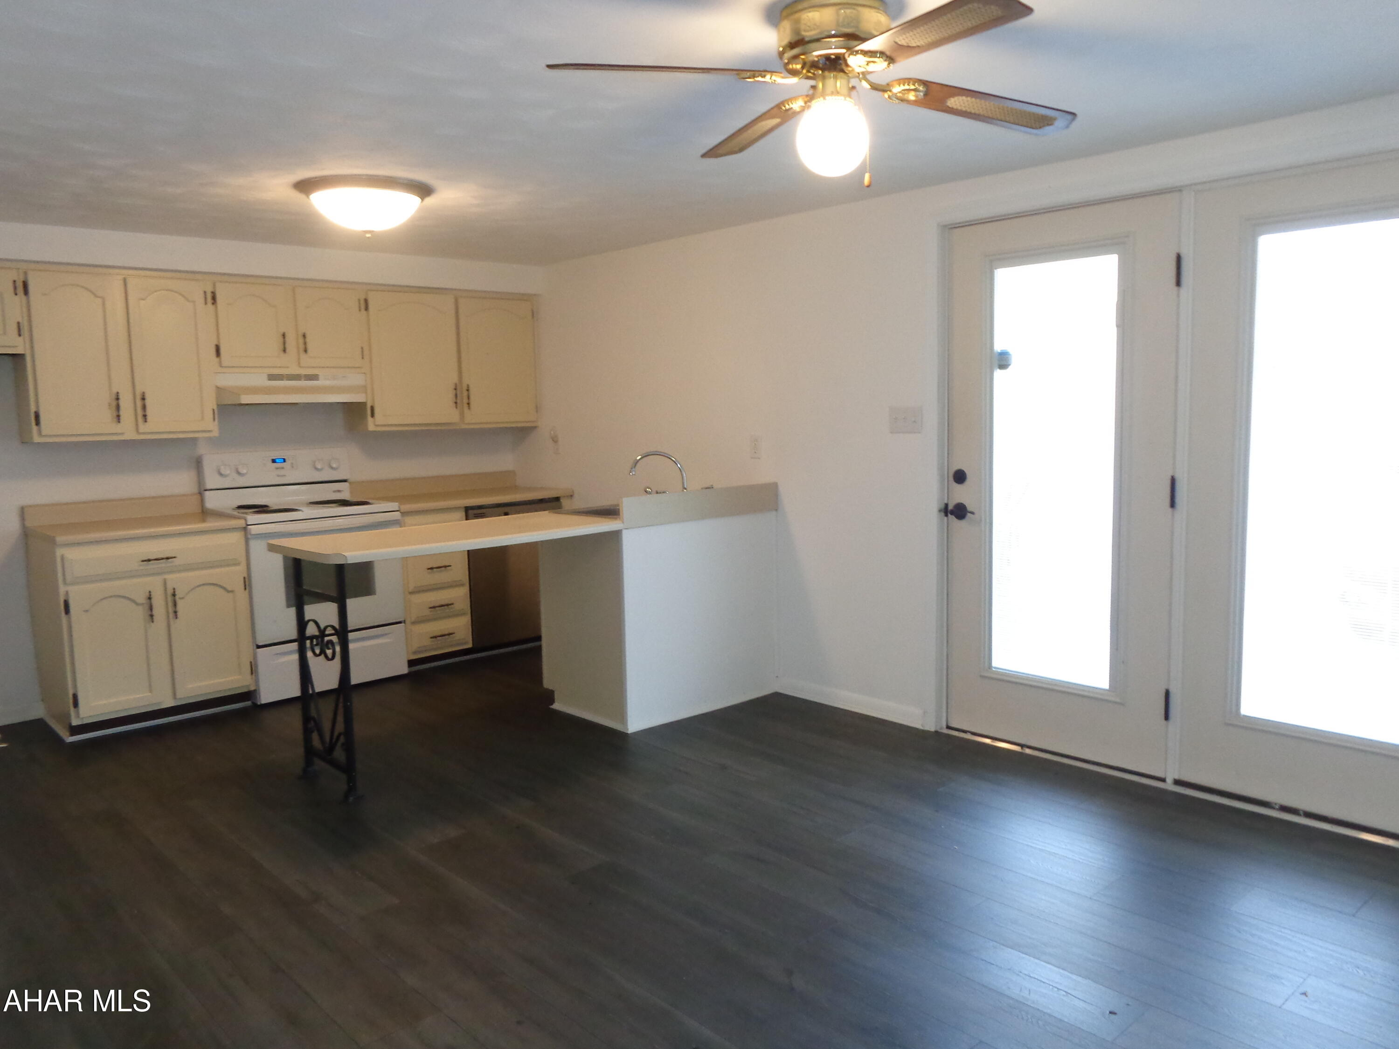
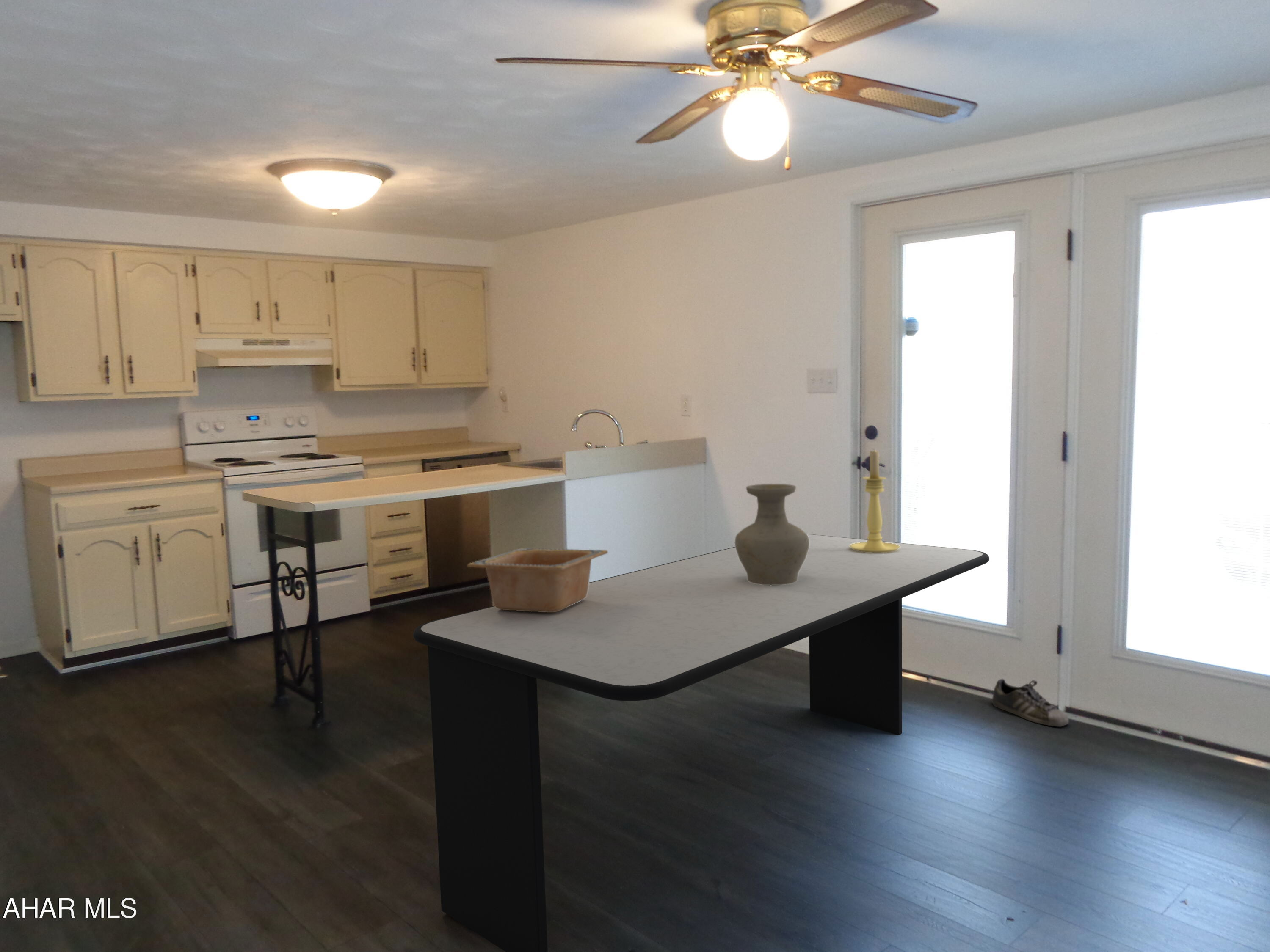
+ shoe (1029, 698)
+ serving bowl (542, 580)
+ dining table (730, 669)
+ candle holder (874, 498)
+ vase (771, 533)
